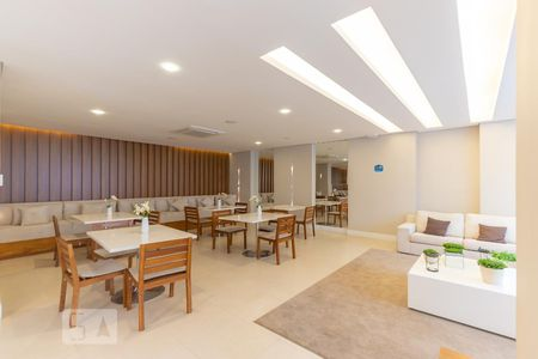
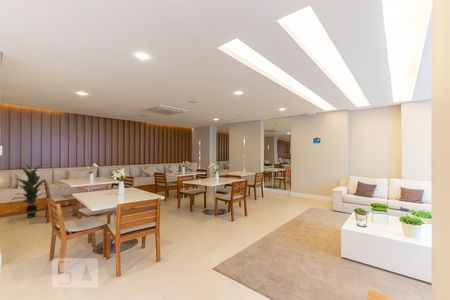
+ indoor plant (29, 189)
